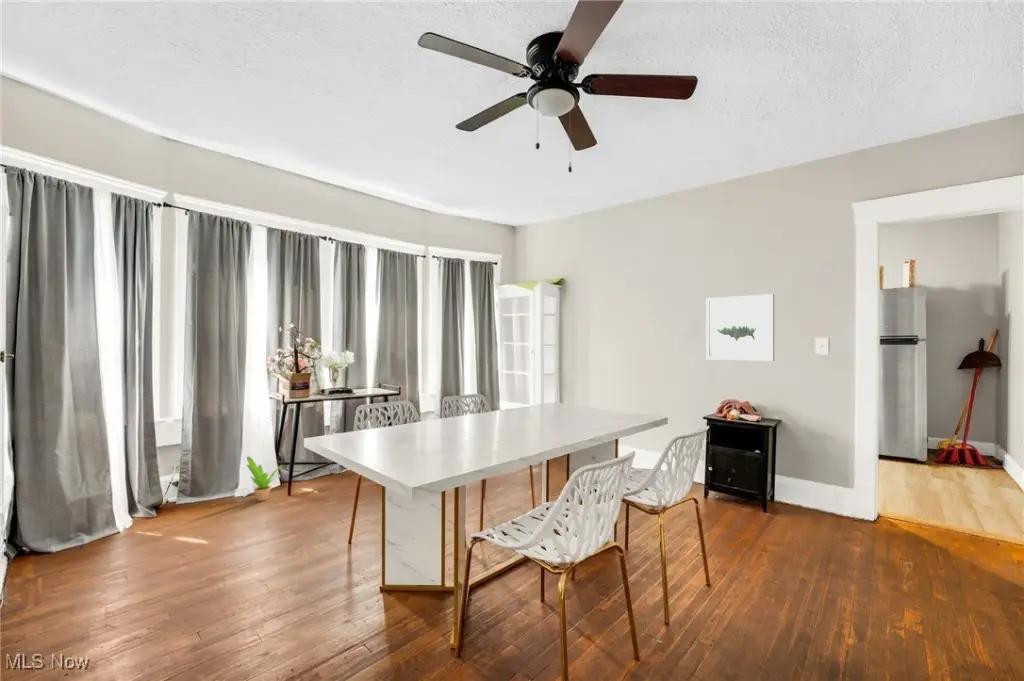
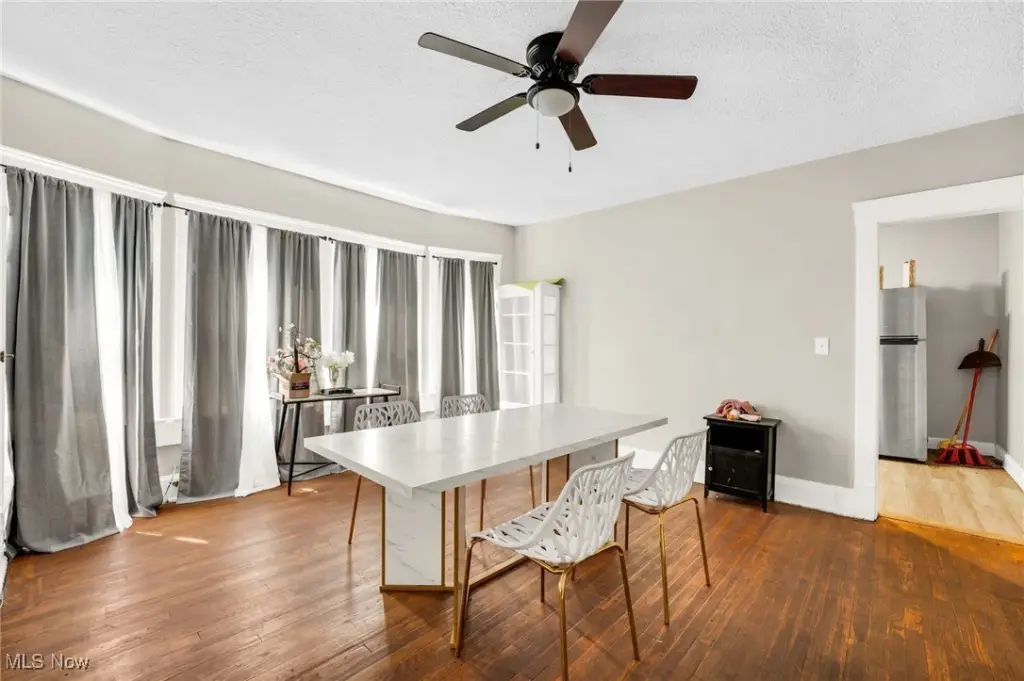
- wall art (738, 328)
- potted plant (263, 478)
